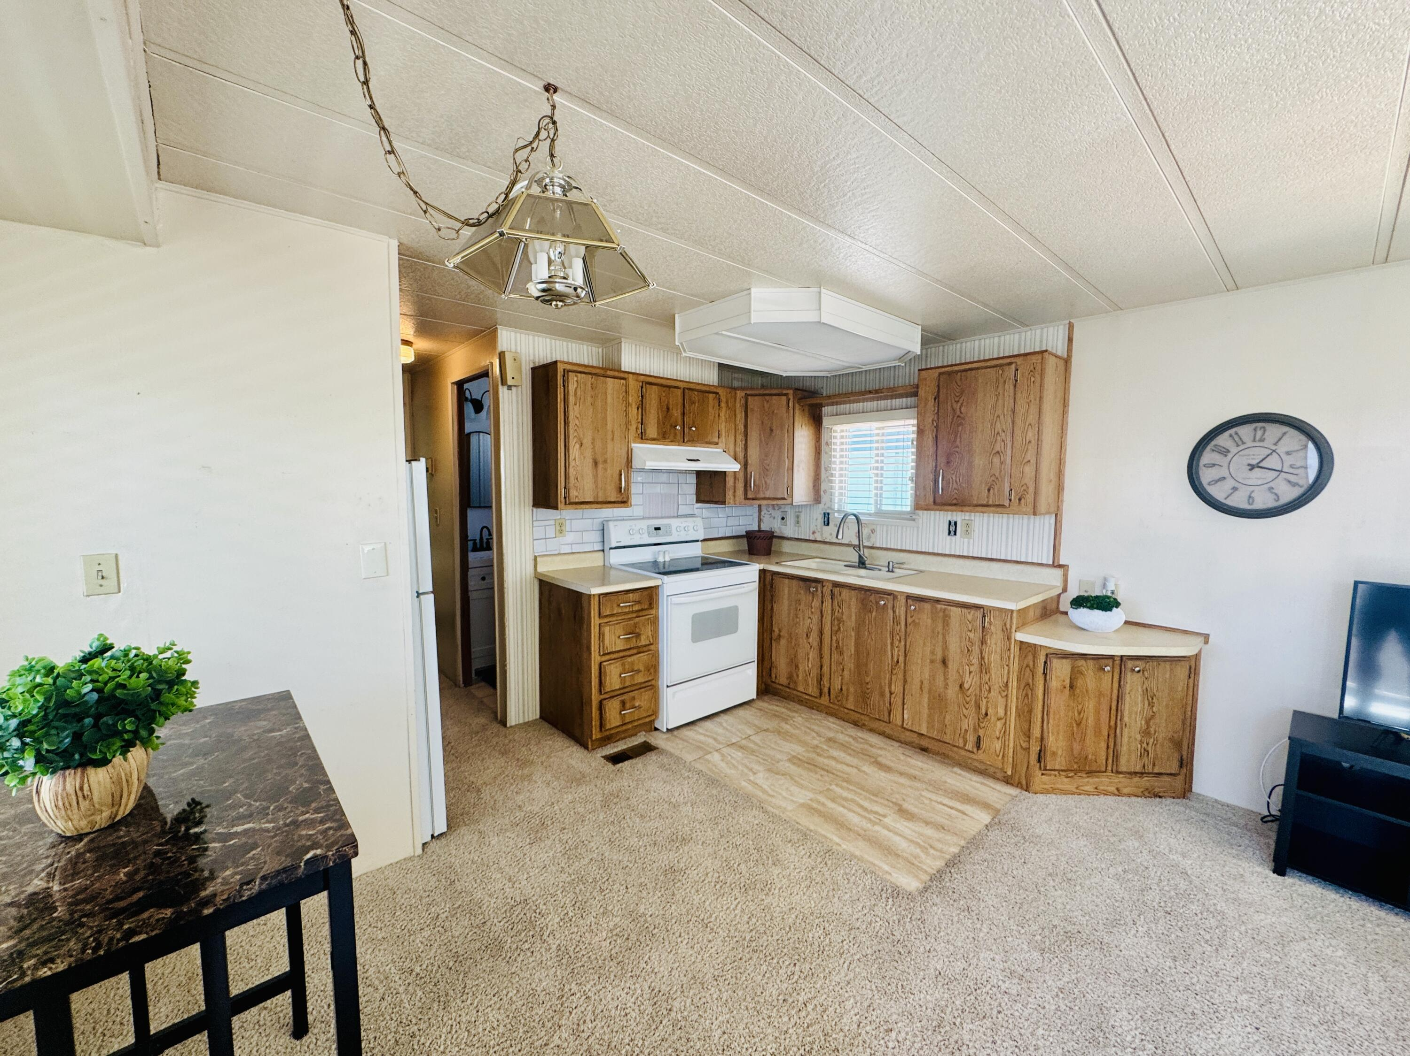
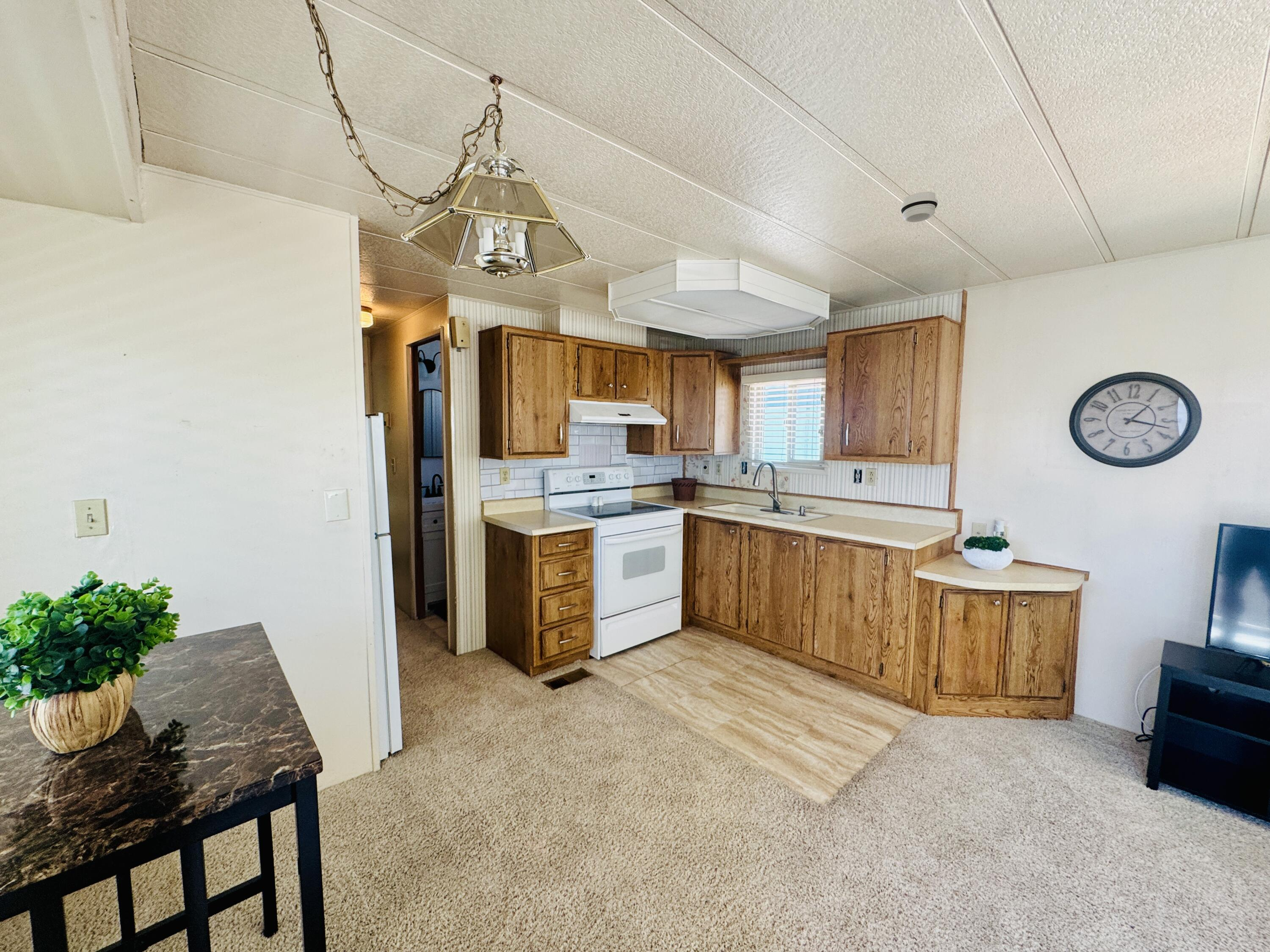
+ smoke detector (919, 208)
